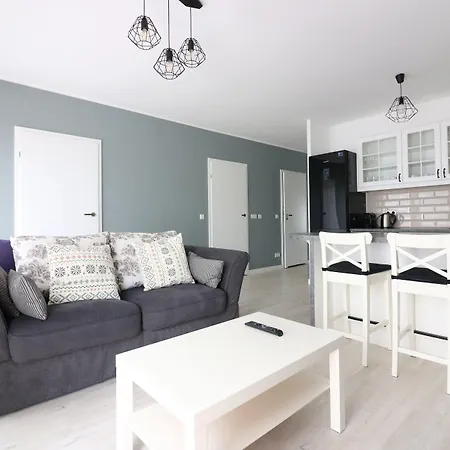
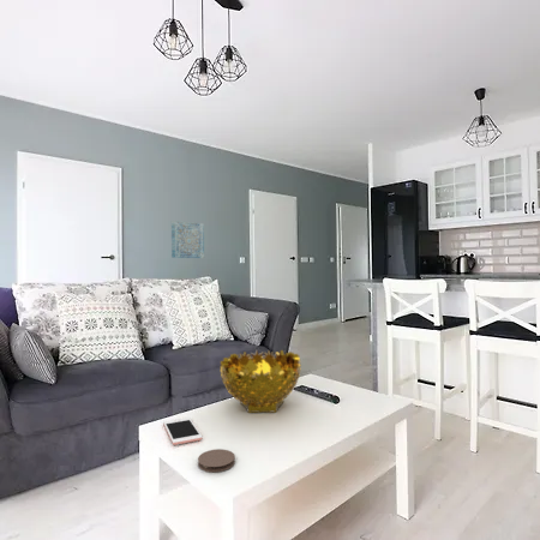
+ wall art (187, 240)
+ cell phone (181, 430)
+ coaster (216, 460)
+ decorative bowl (260, 380)
